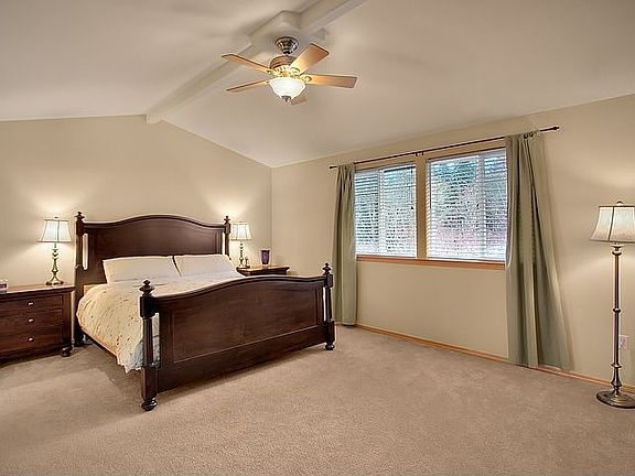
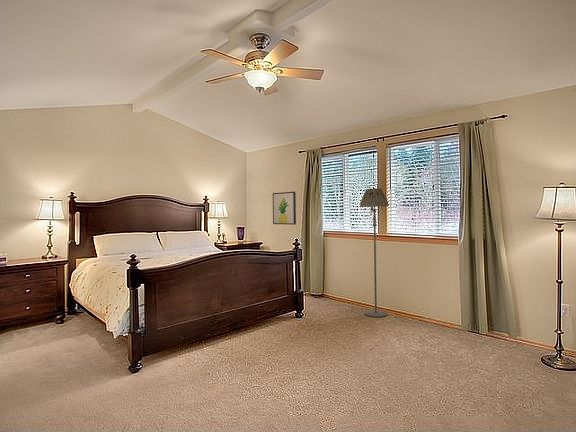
+ floor lamp (374, 251)
+ wall art (283, 208)
